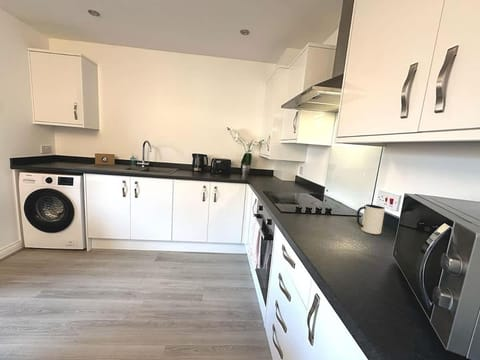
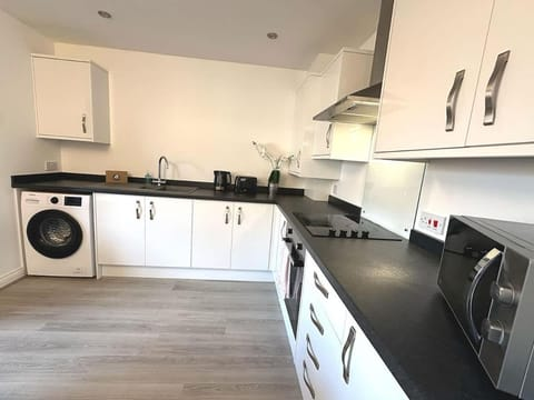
- pitcher (370, 218)
